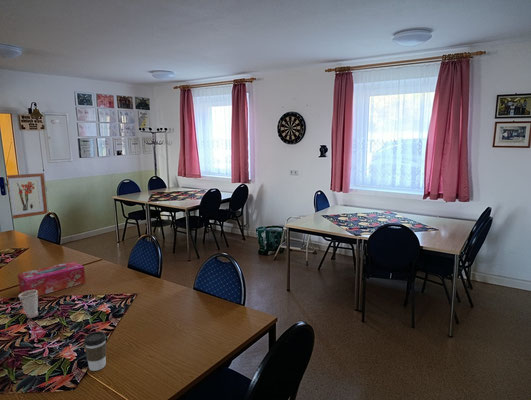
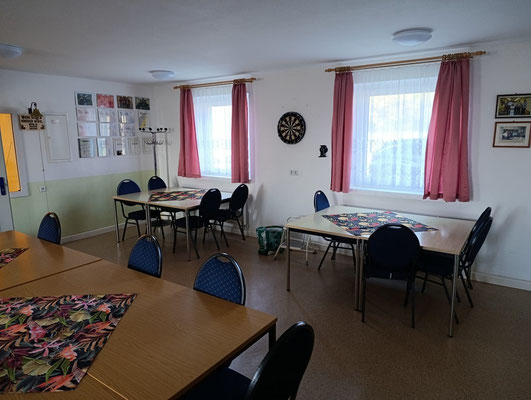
- cup (29, 304)
- tissue box (52, 278)
- wall art (26, 195)
- coffee cup (96, 351)
